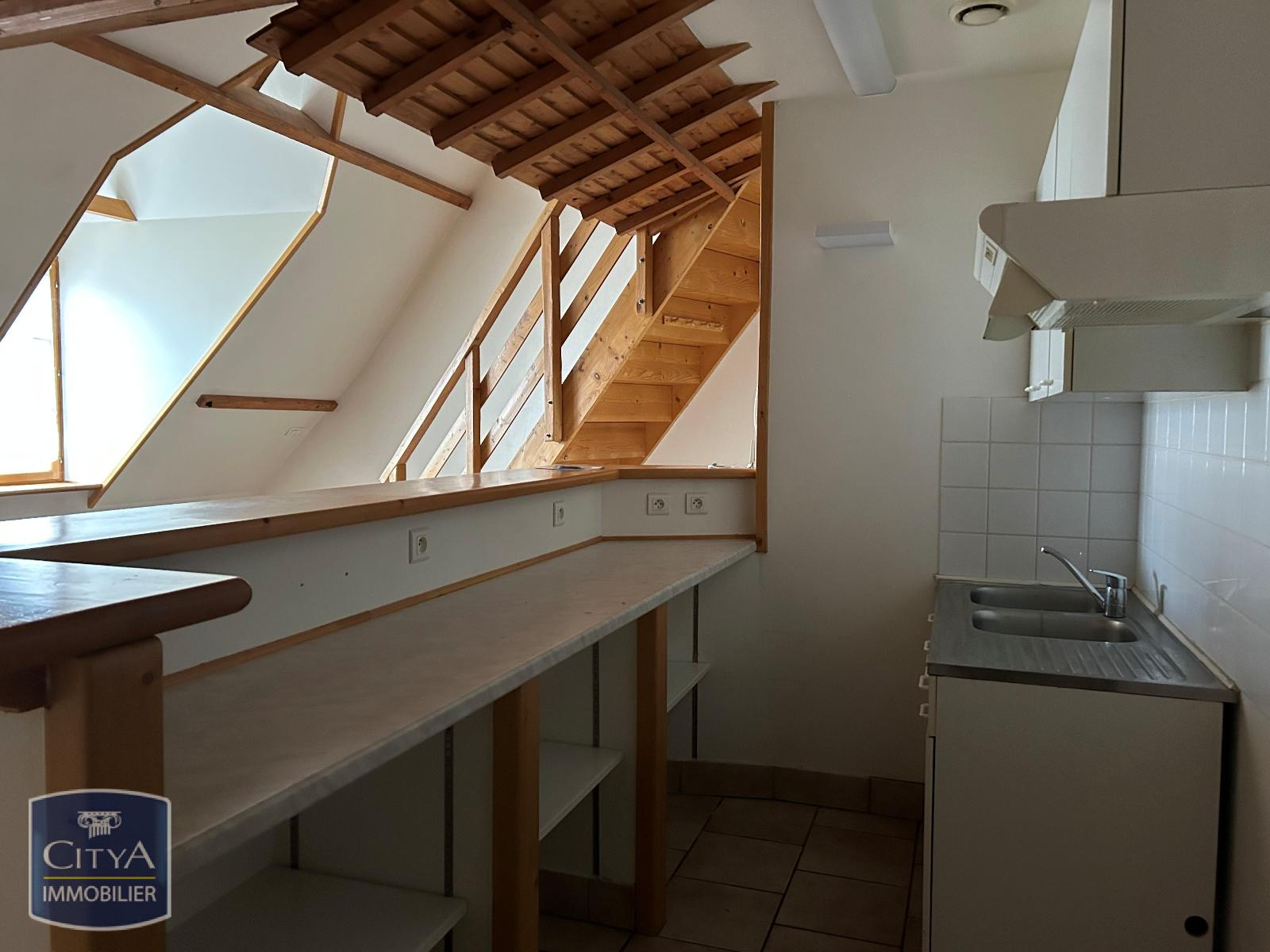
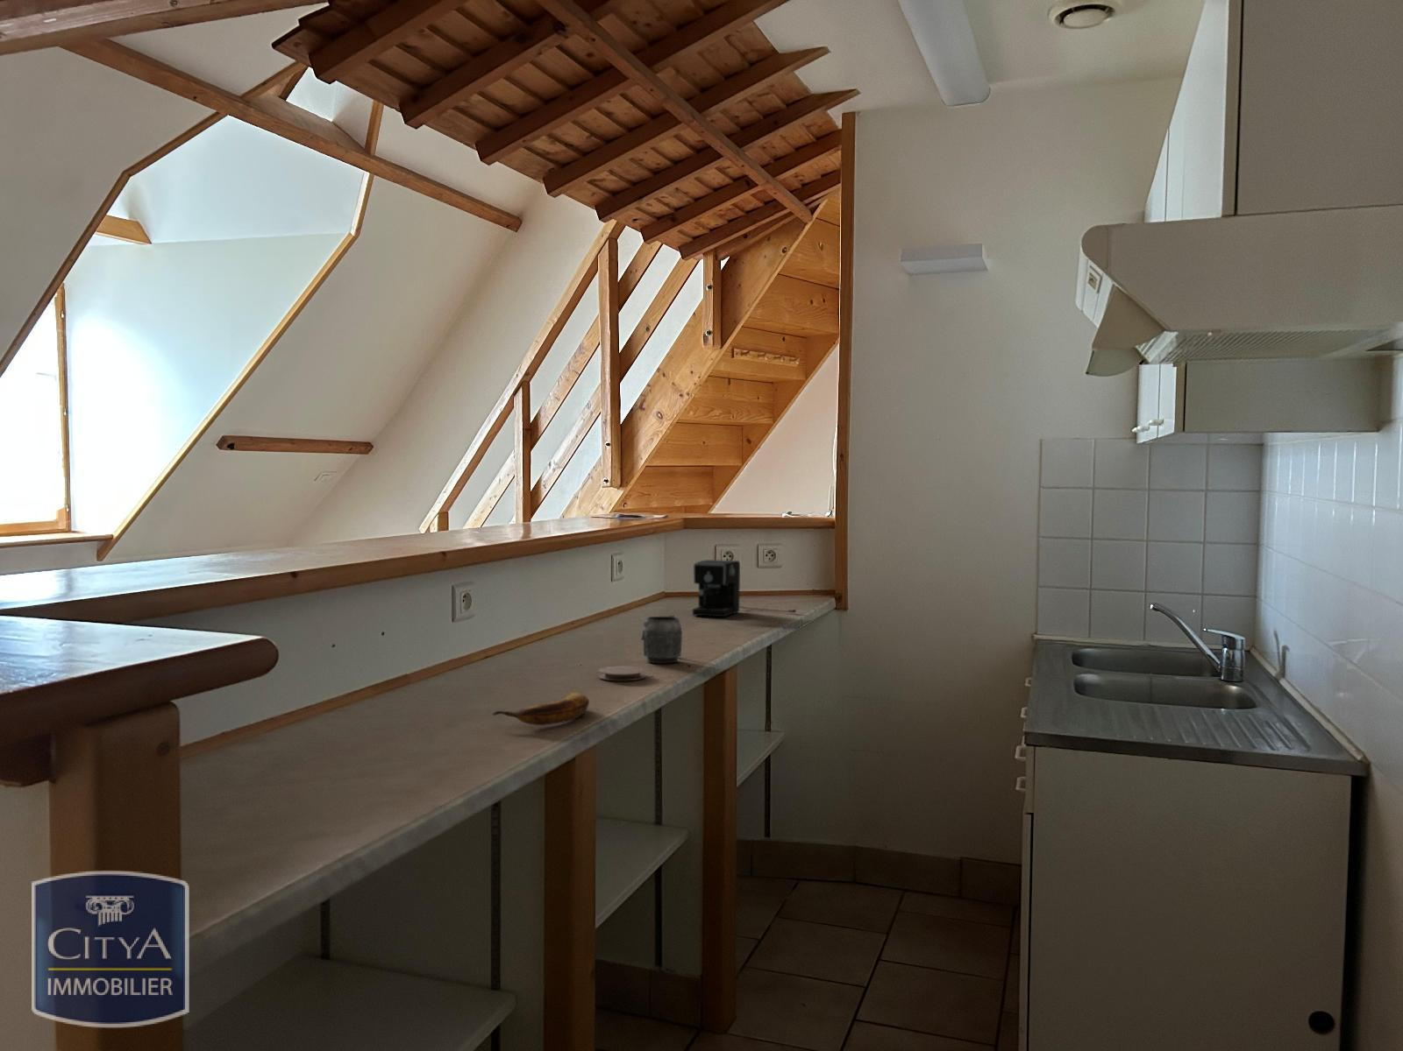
+ coaster (622, 672)
+ banana (551, 707)
+ mug (664, 638)
+ coffee maker (739, 587)
